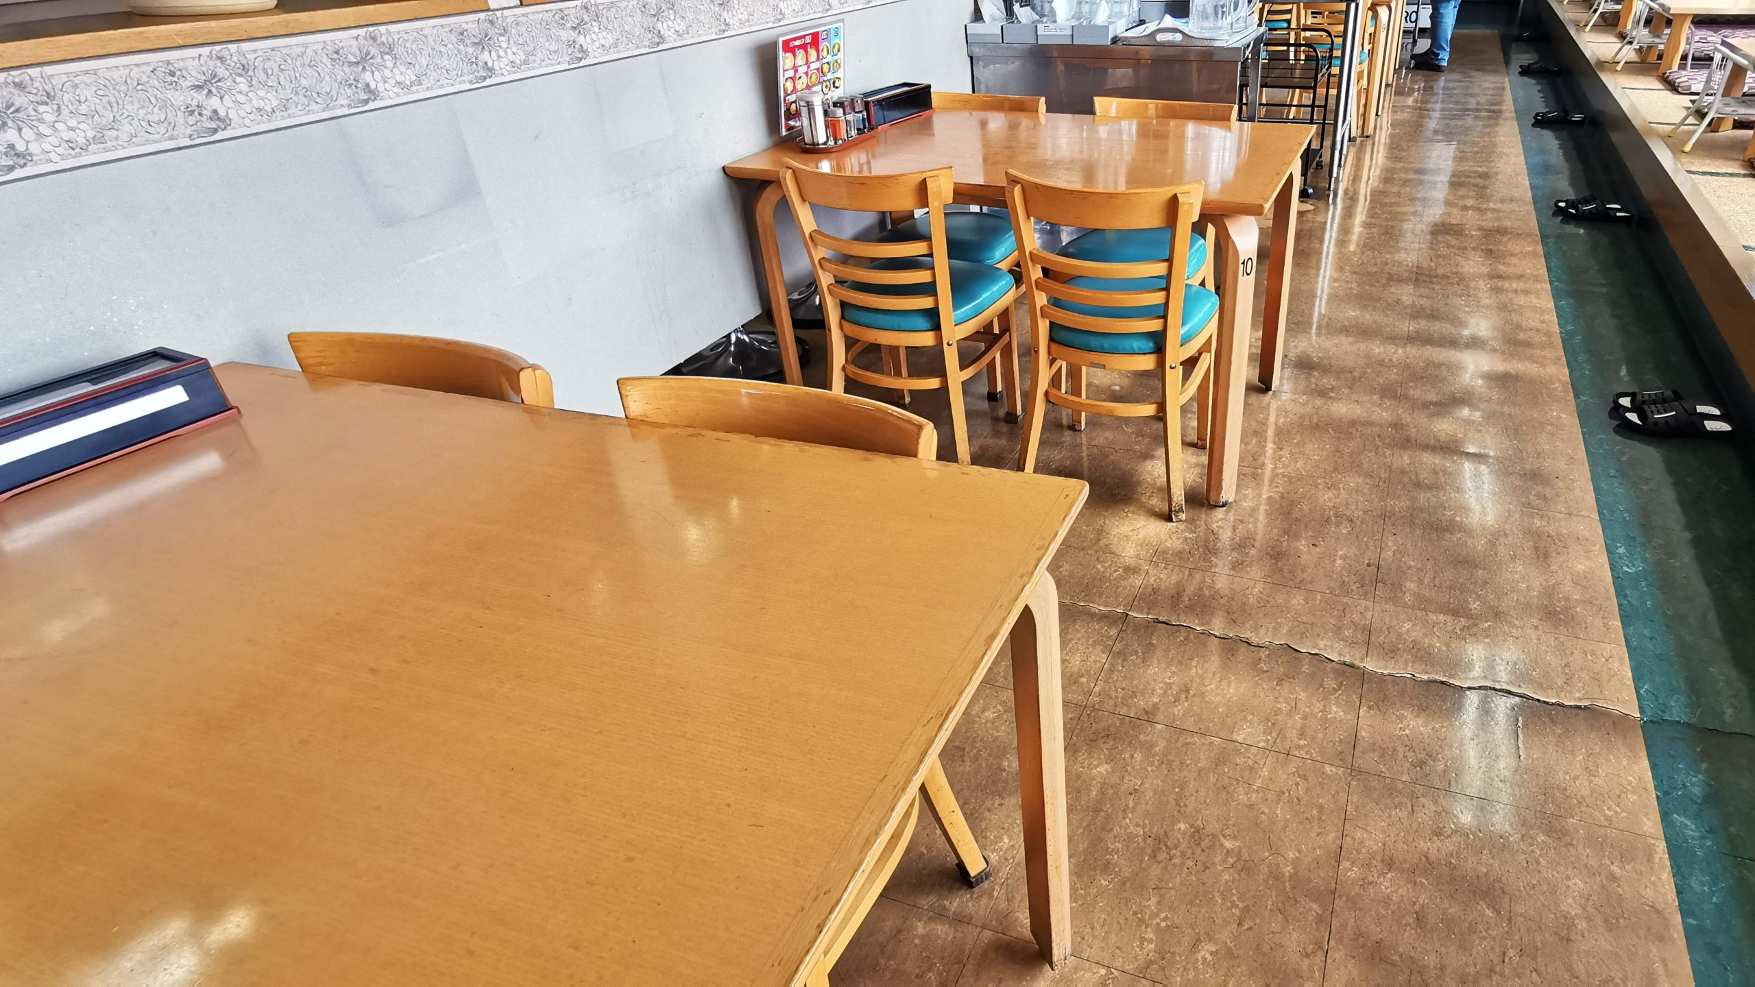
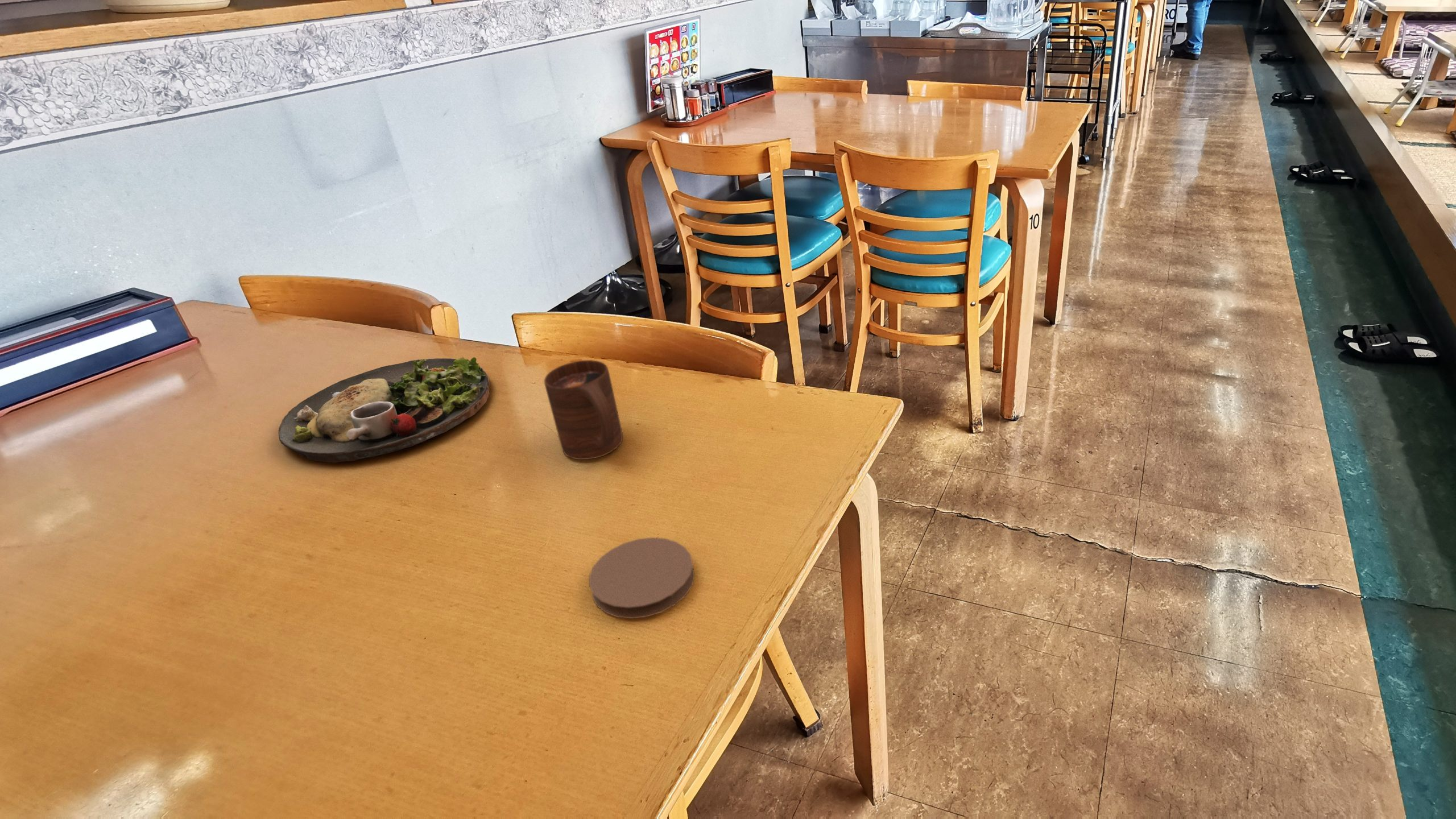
+ cup (592, 412)
+ coaster (642, 576)
+ dinner plate (383, 391)
